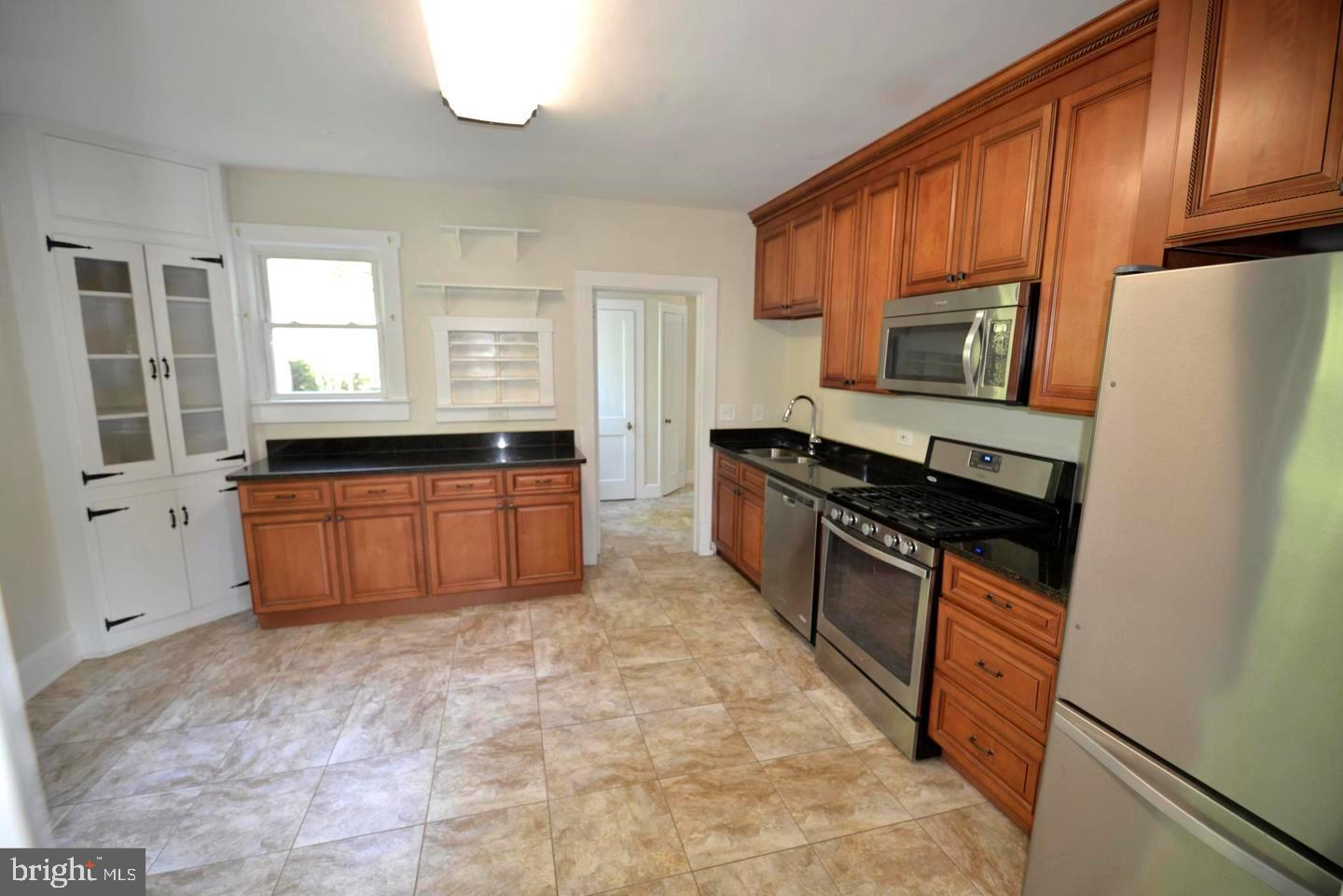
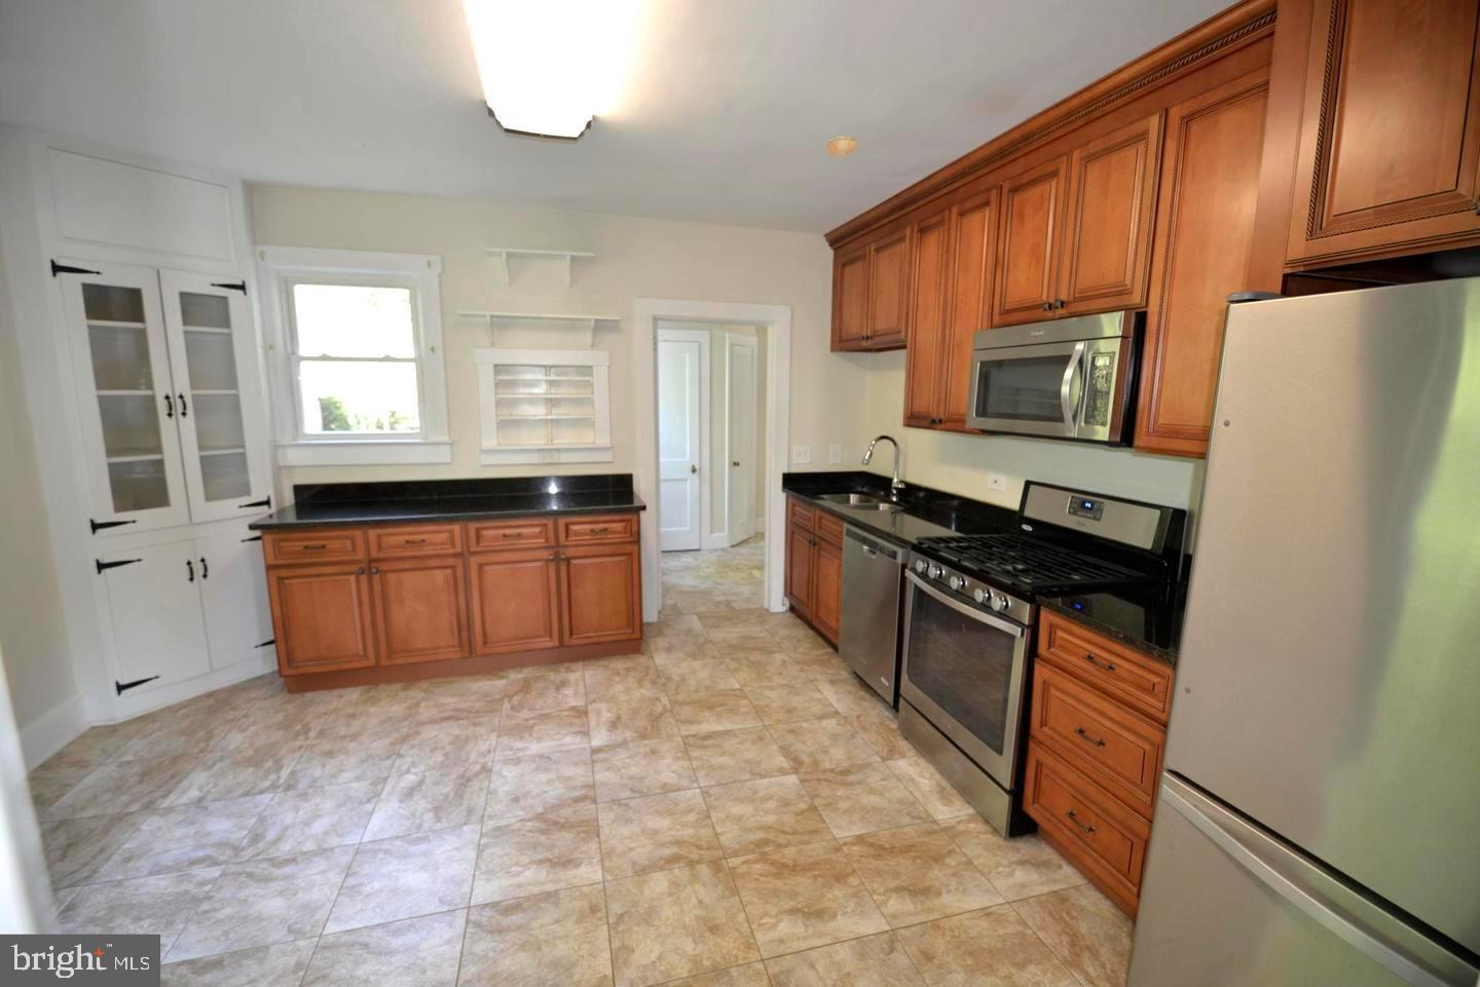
+ smoke detector (842, 145)
